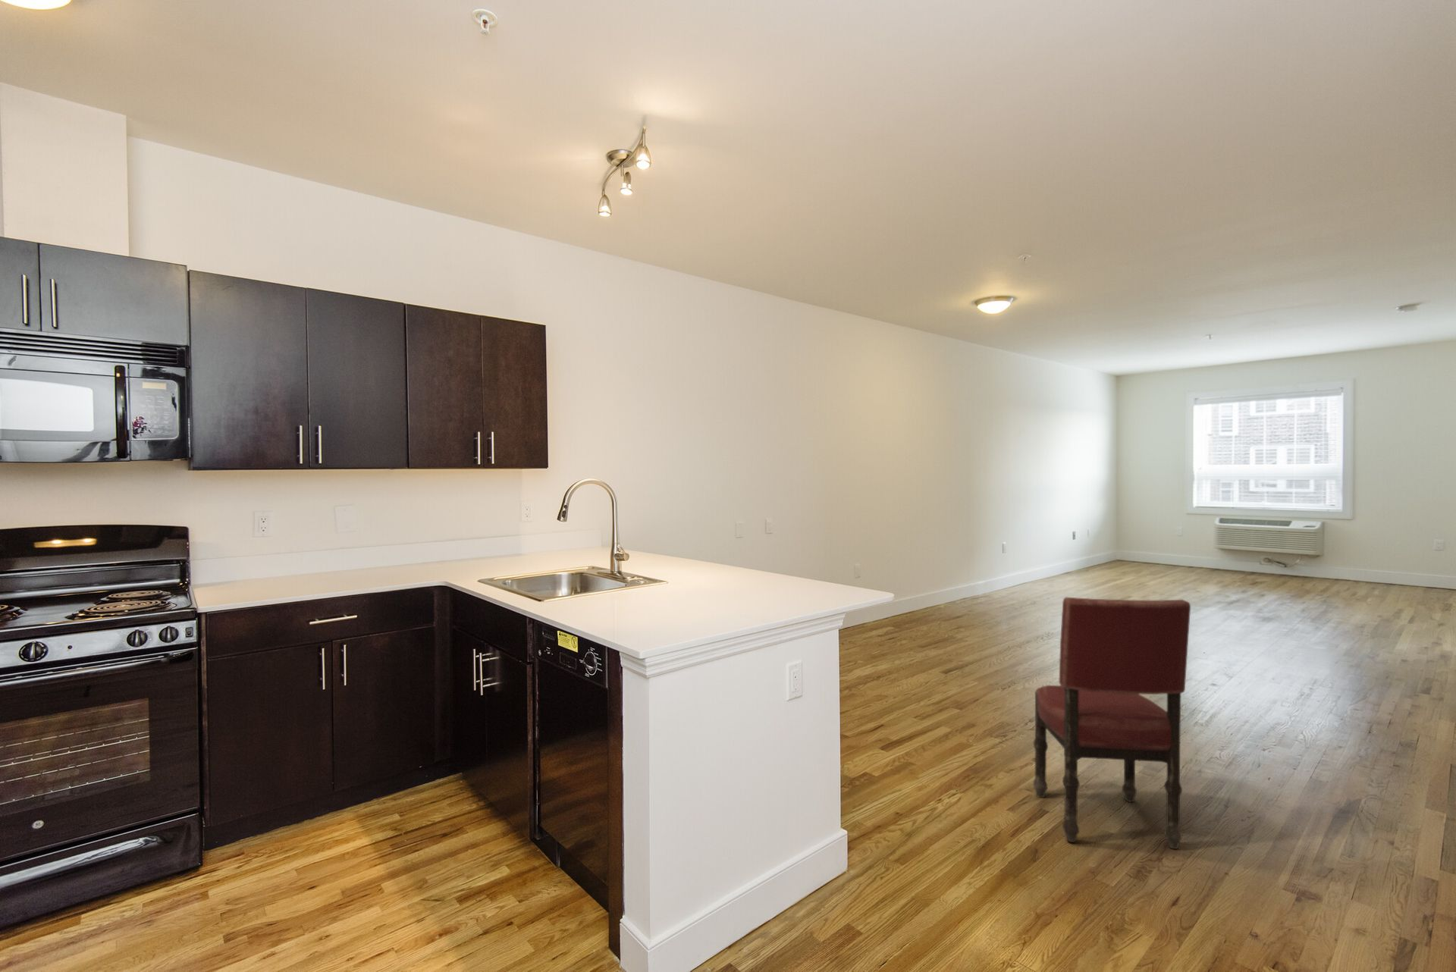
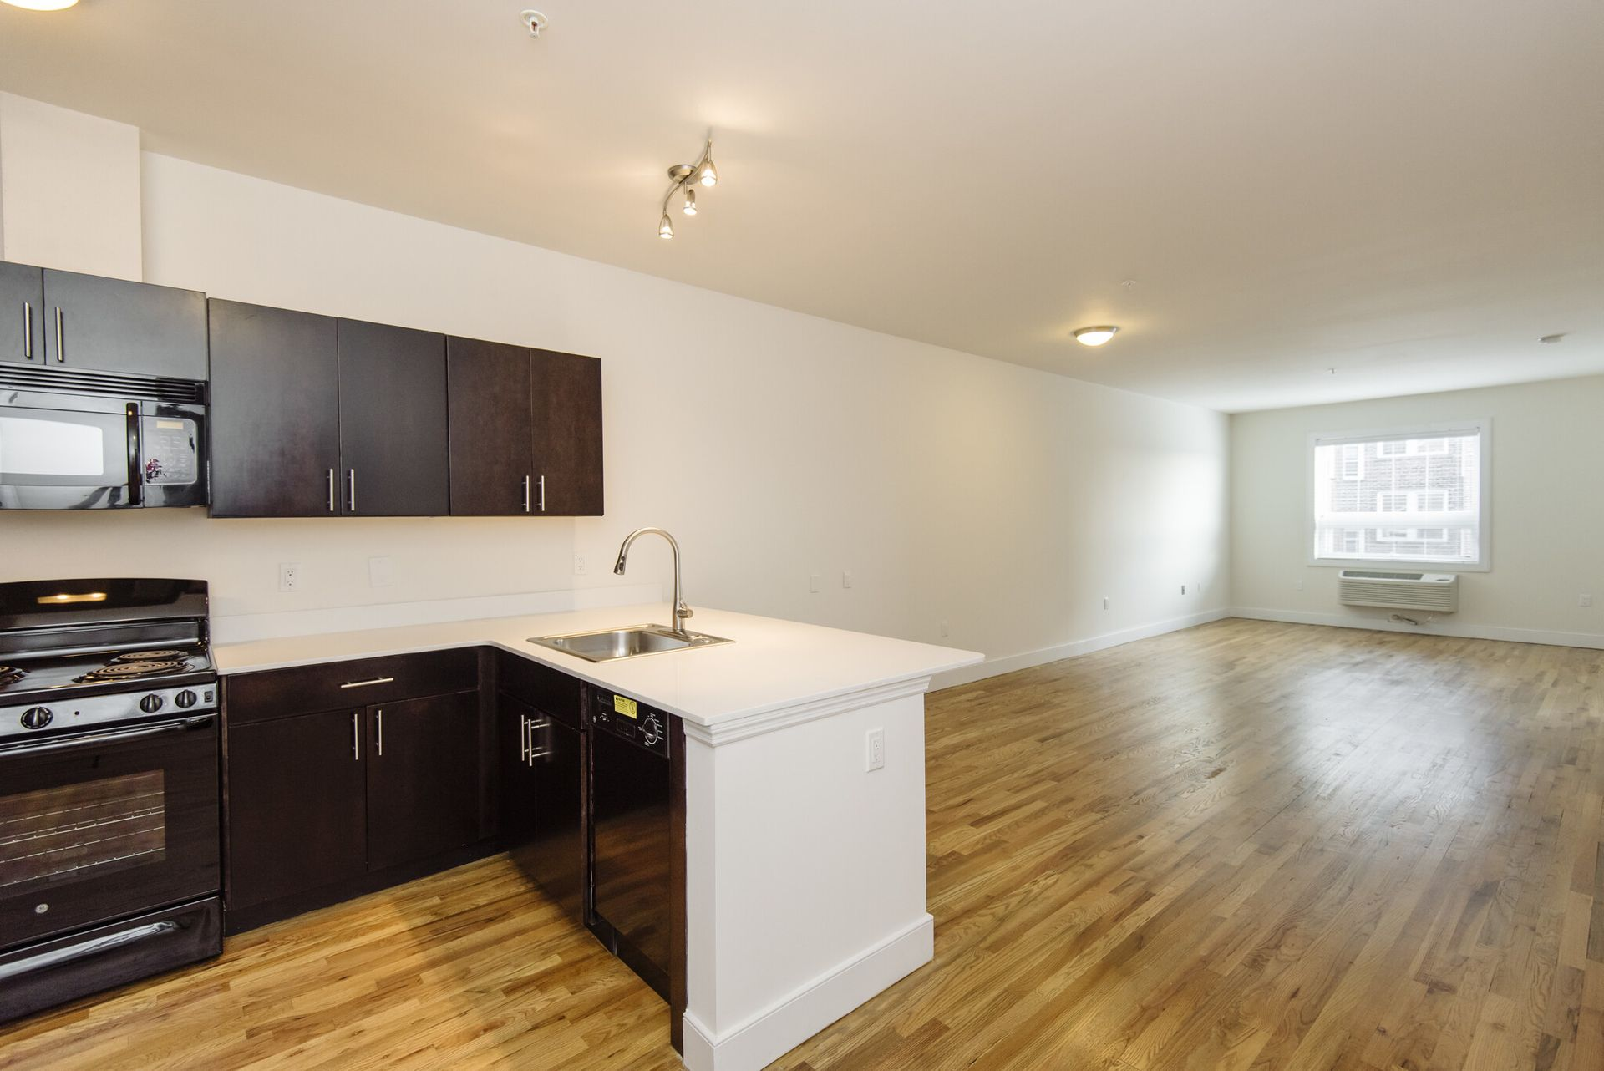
- dining chair (1104, 706)
